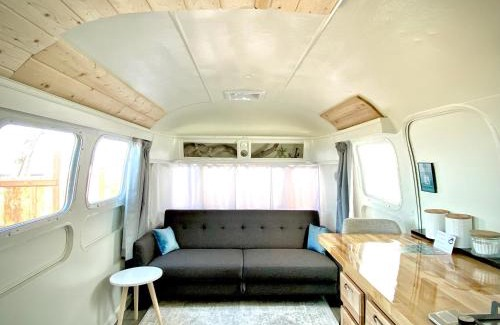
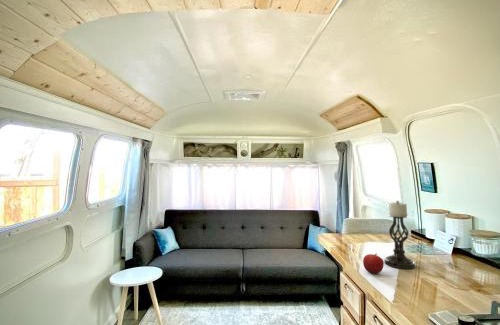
+ fruit (373, 263)
+ candle holder (398, 232)
